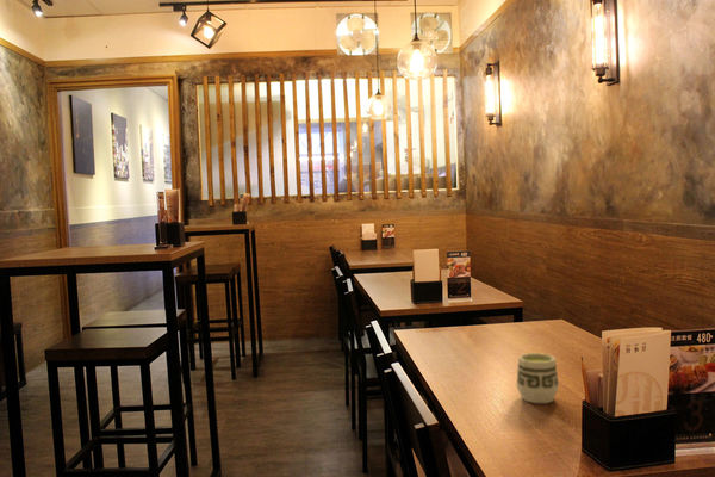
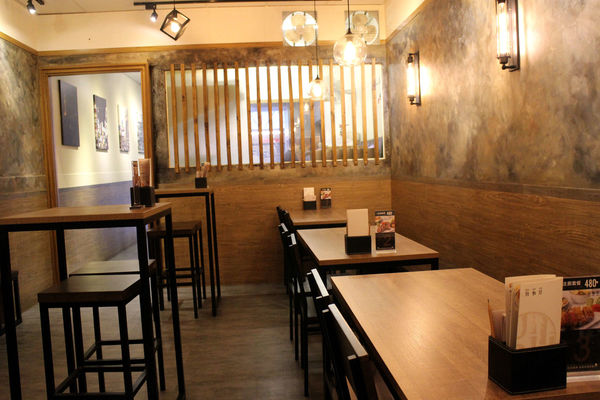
- cup (536, 378)
